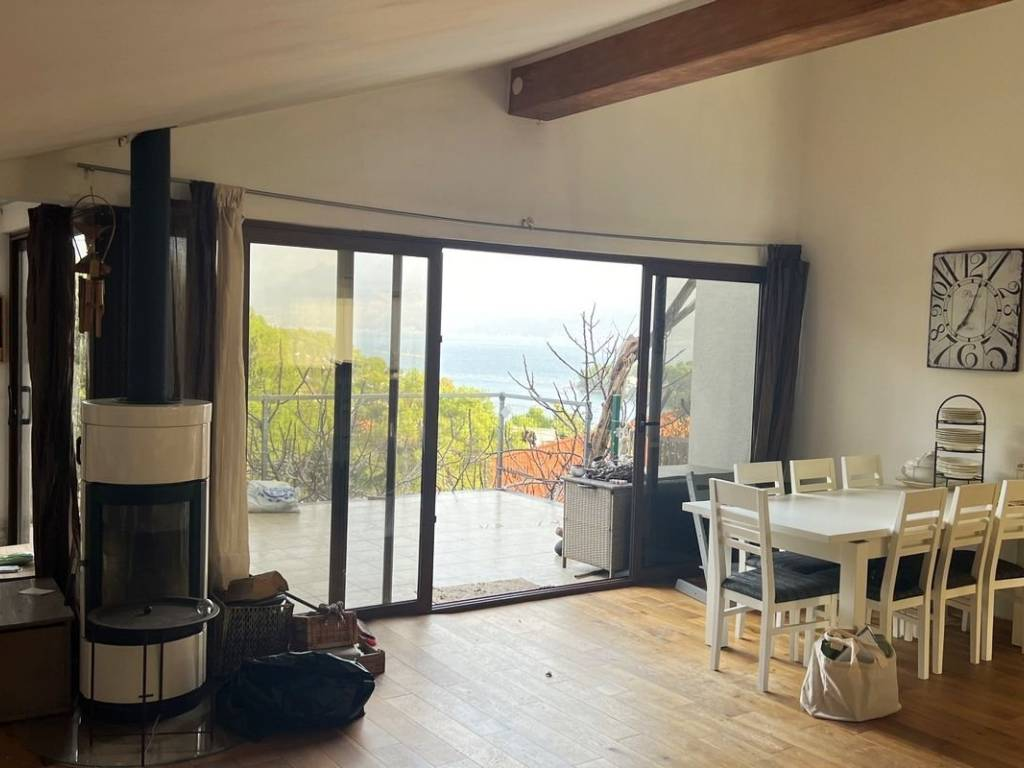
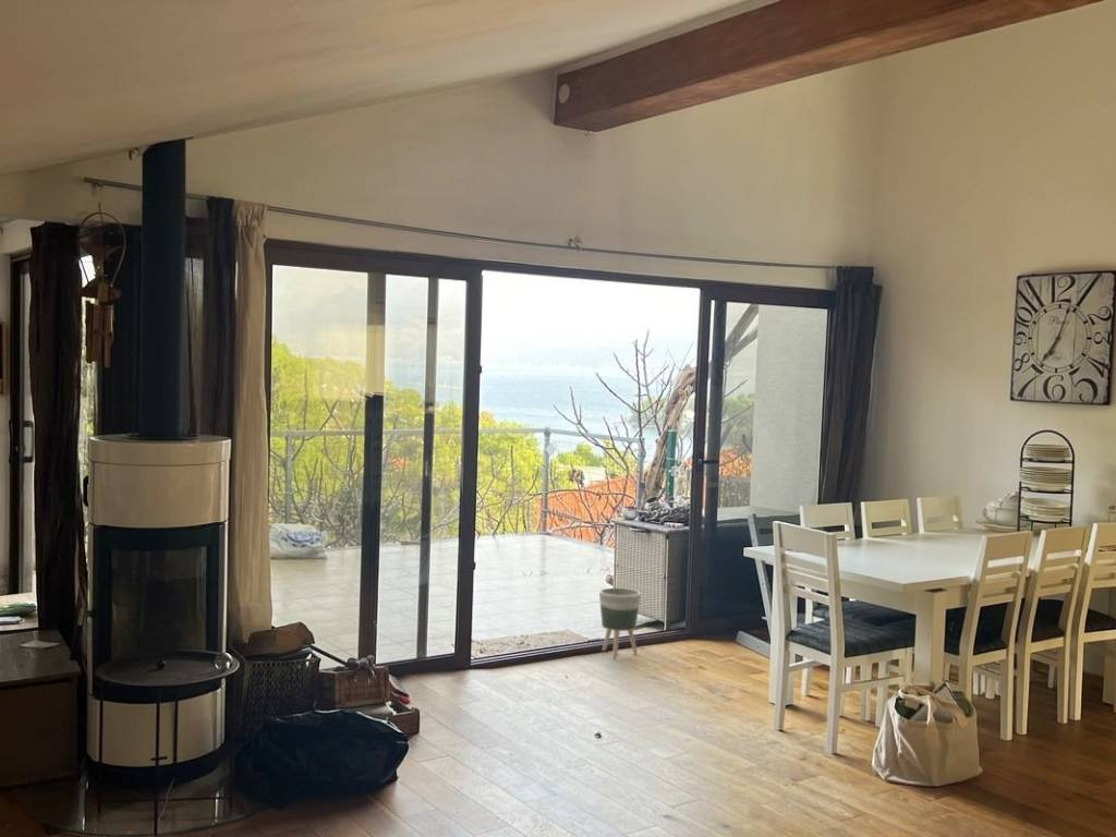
+ planter (619, 622)
